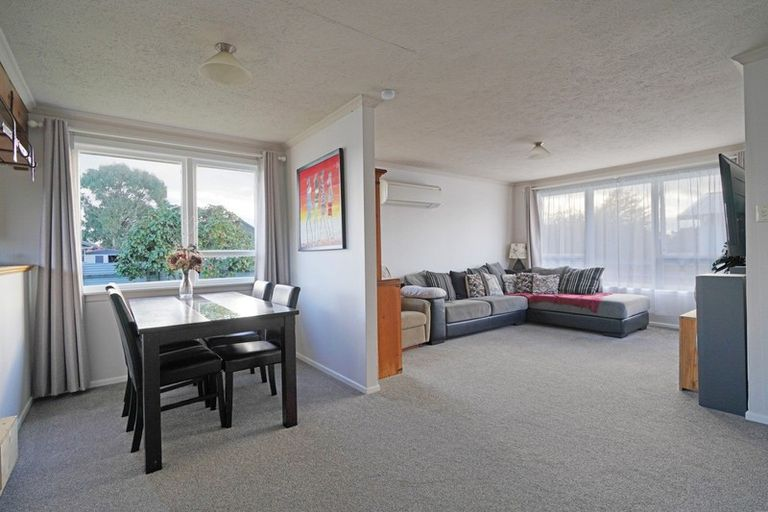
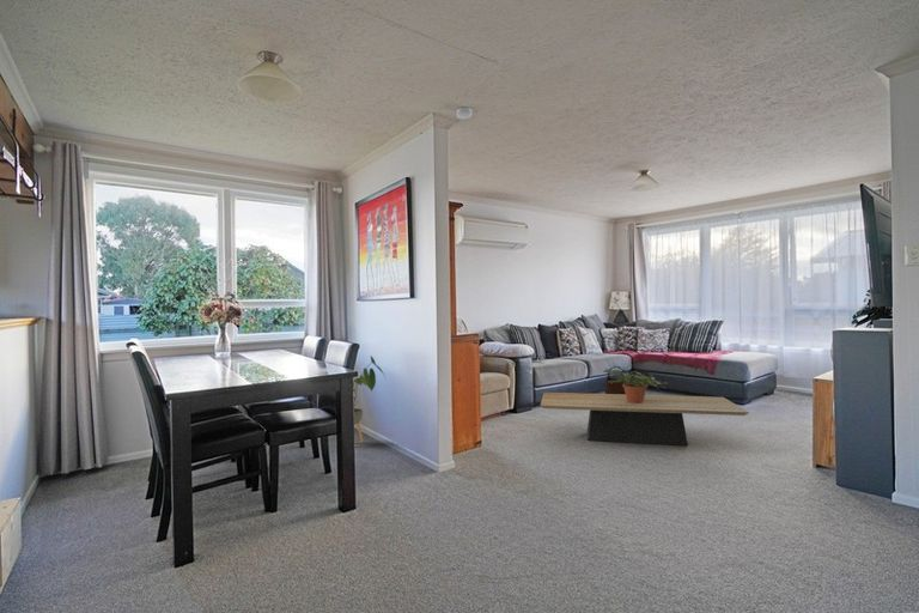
+ house plant (357, 401)
+ potted plant (635, 384)
+ coffee table (634, 419)
+ wooden bucket (615, 380)
